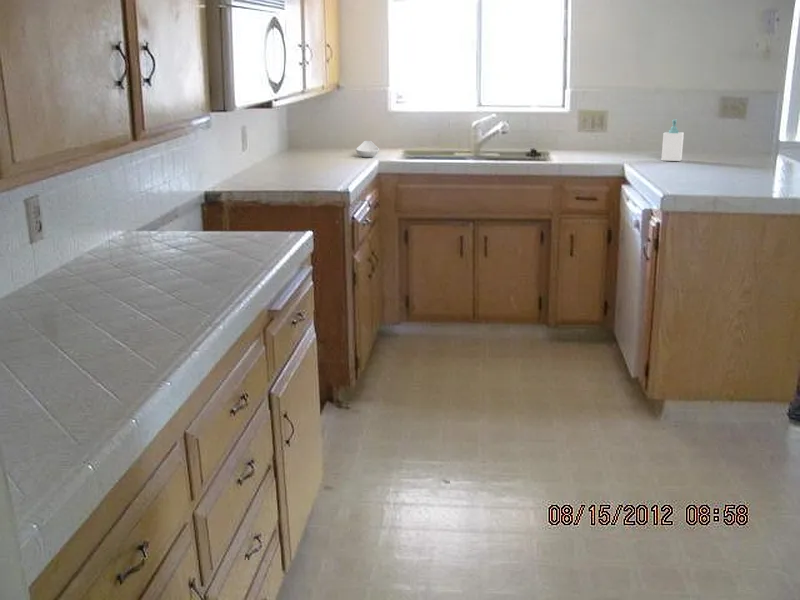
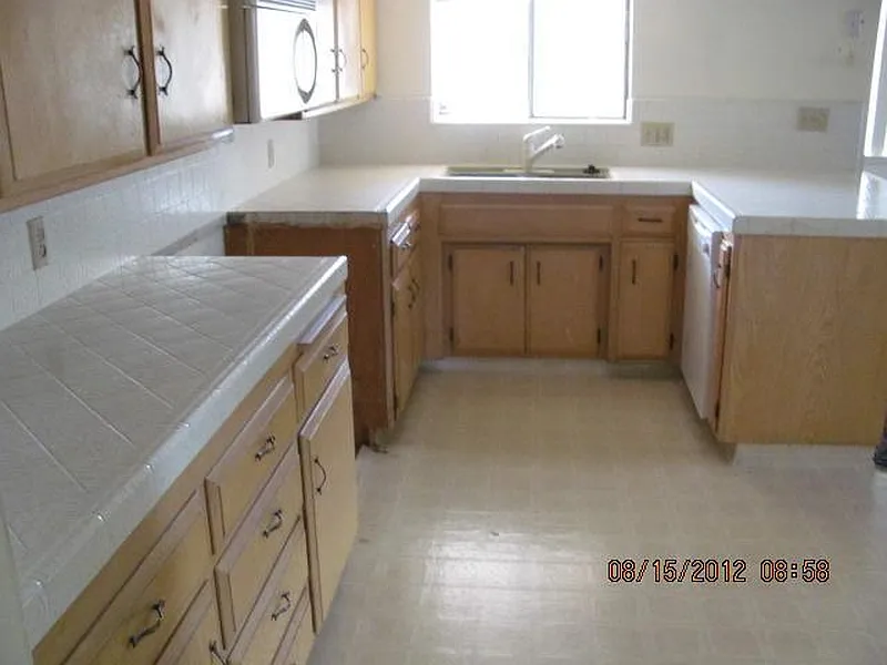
- soap bottle (673, 139)
- spoon rest (367, 148)
